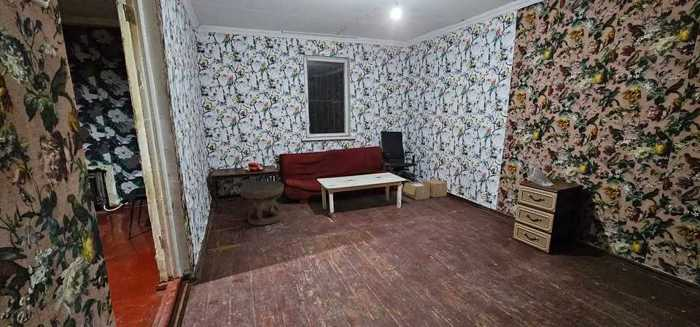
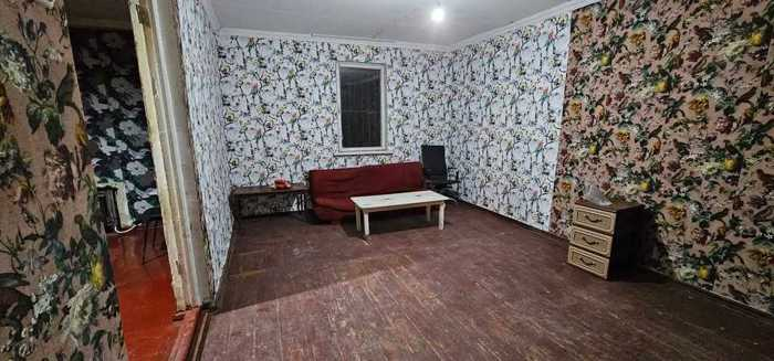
- carved stool (264, 201)
- cardboard box (424, 189)
